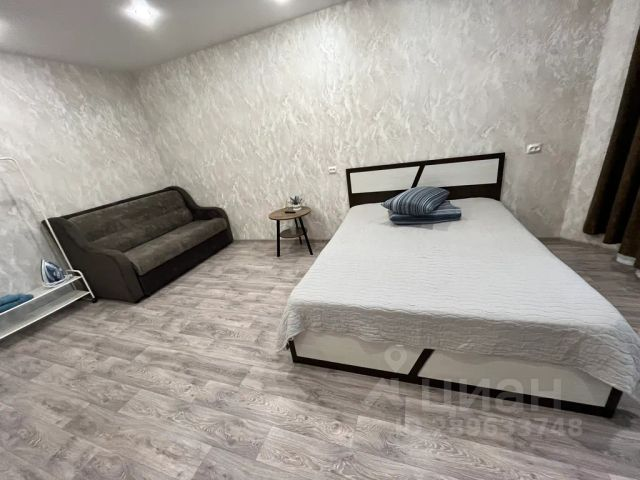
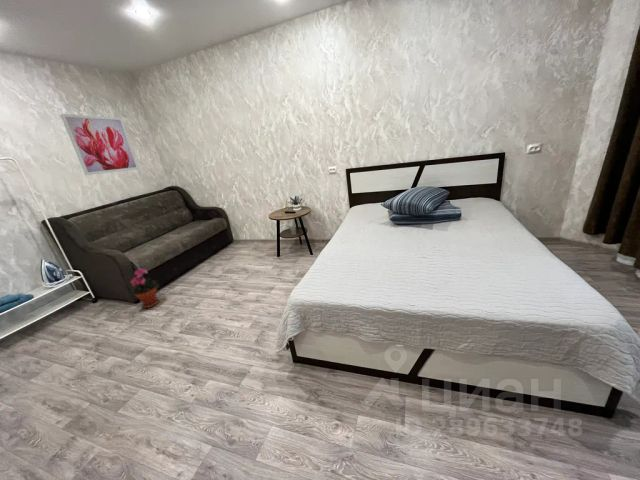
+ wall art (104, 144)
+ potted plant (144, 287)
